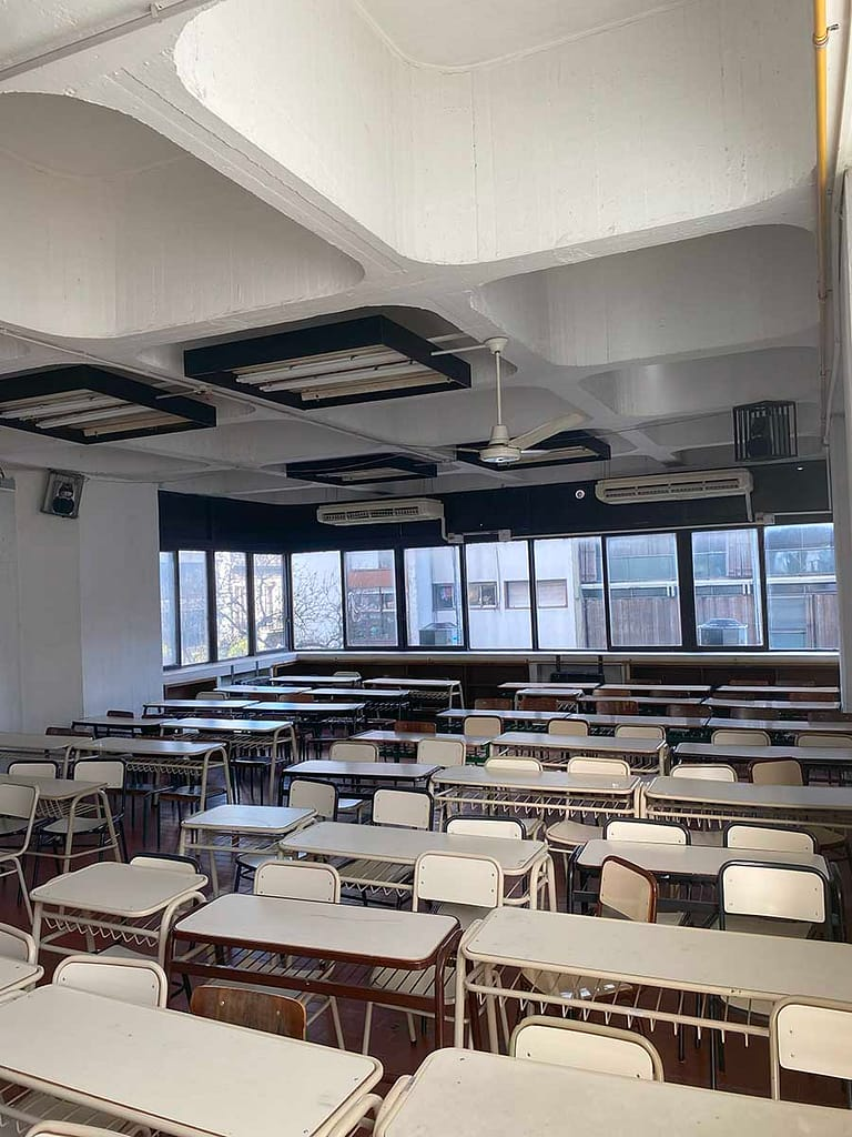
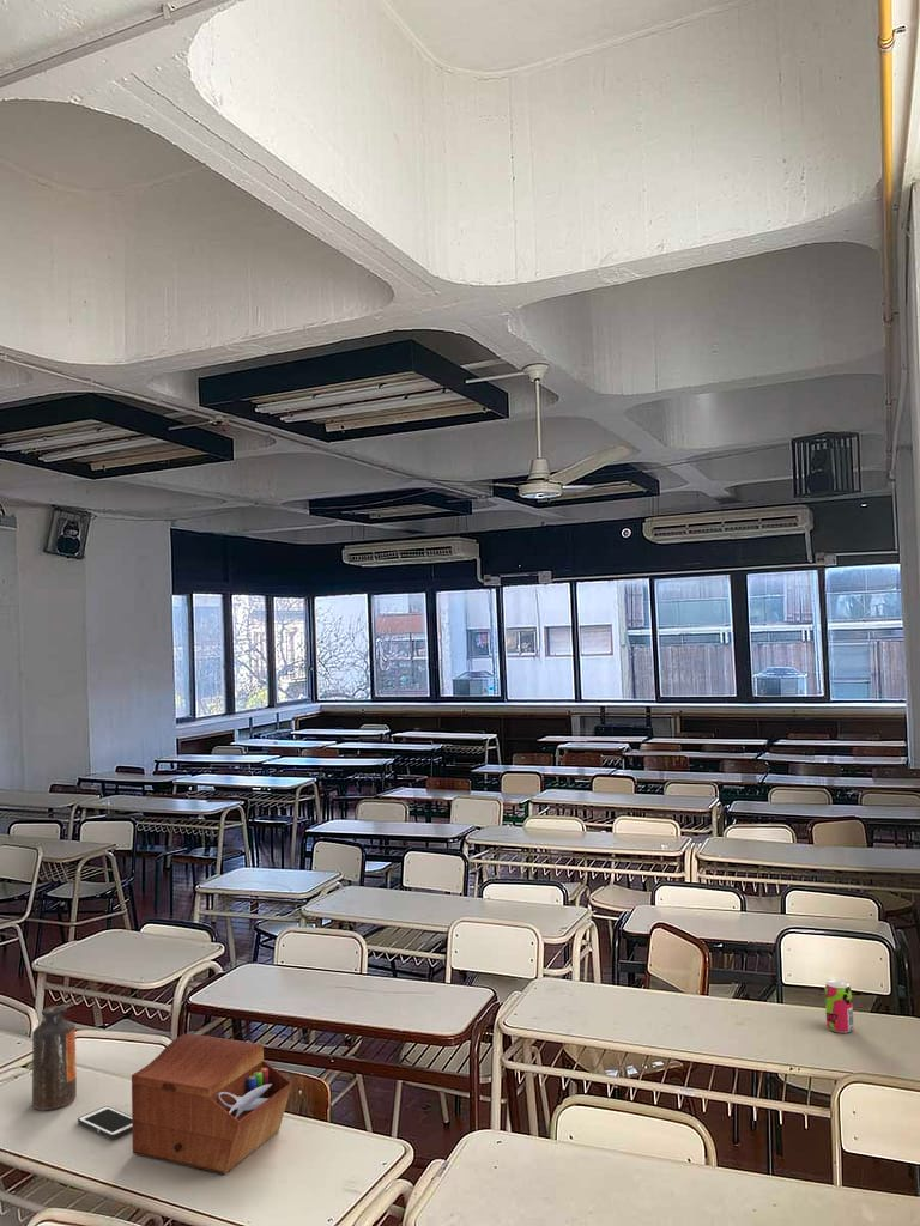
+ sewing box (211, 1099)
+ bottle (54, 1055)
+ beverage can (839, 1006)
+ cell phone (109, 1122)
